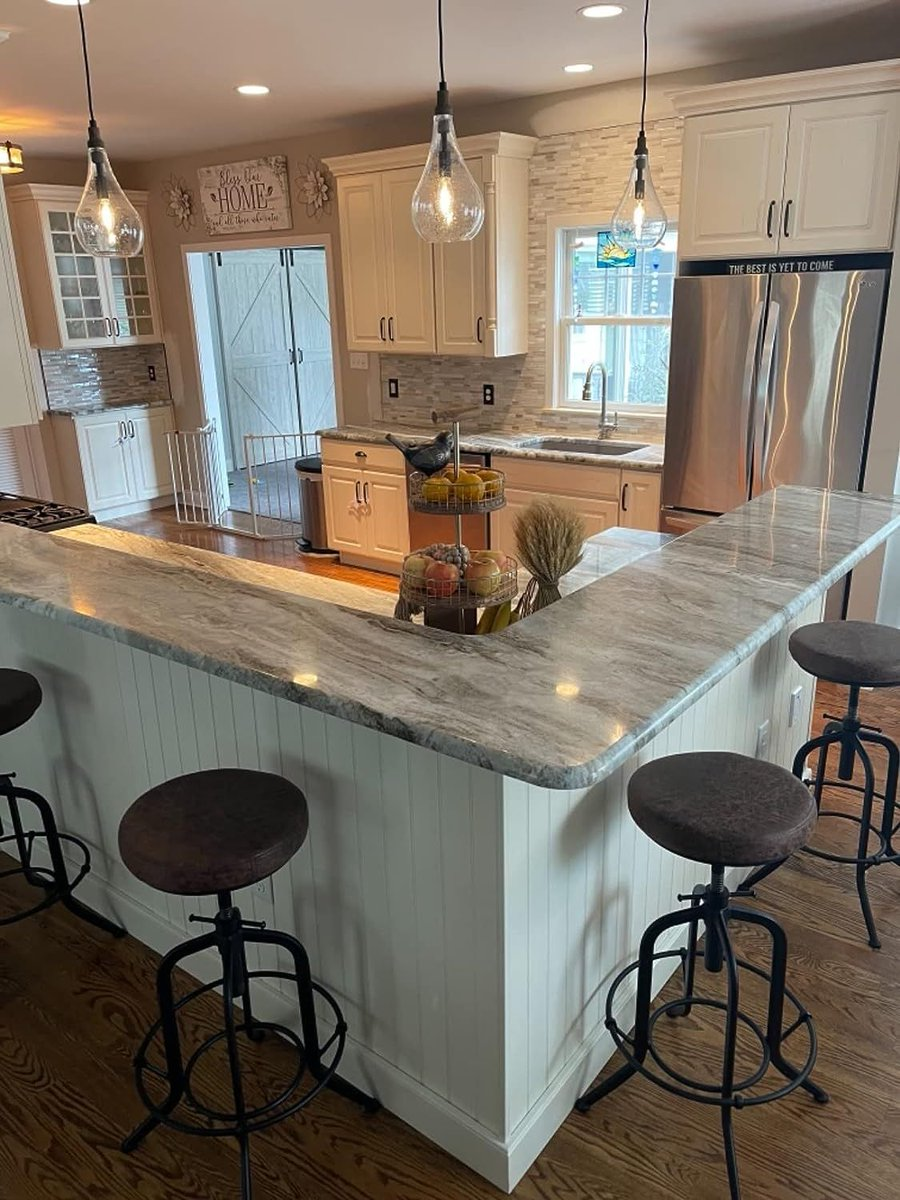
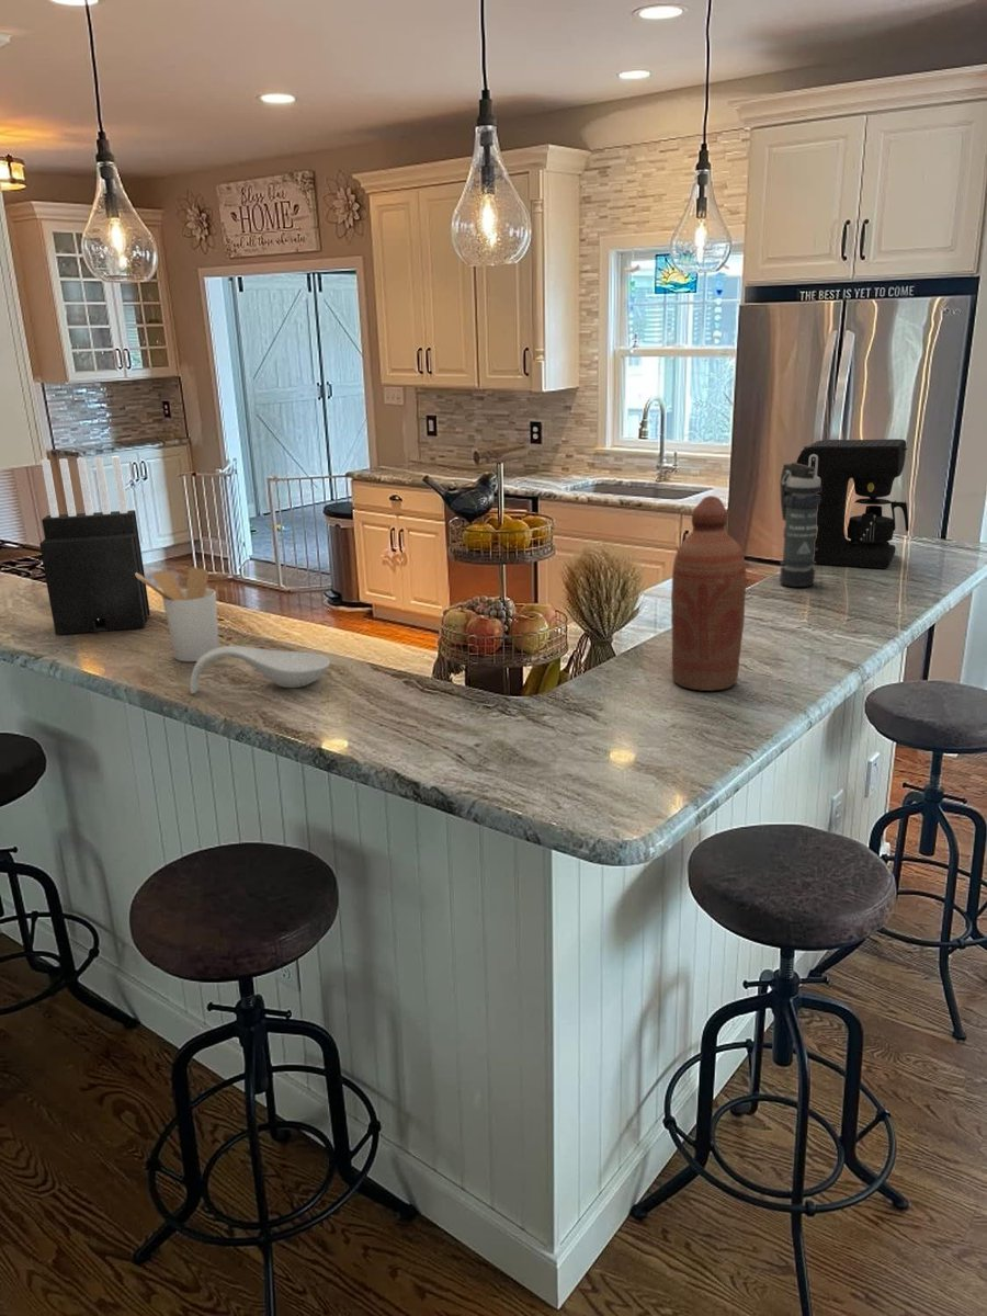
+ smoke grenade (796, 524)
+ utensil holder (178, 612)
+ spoon rest (260, 666)
+ knife block (90, 545)
+ bottle (707, 591)
+ coffee maker (855, 501)
